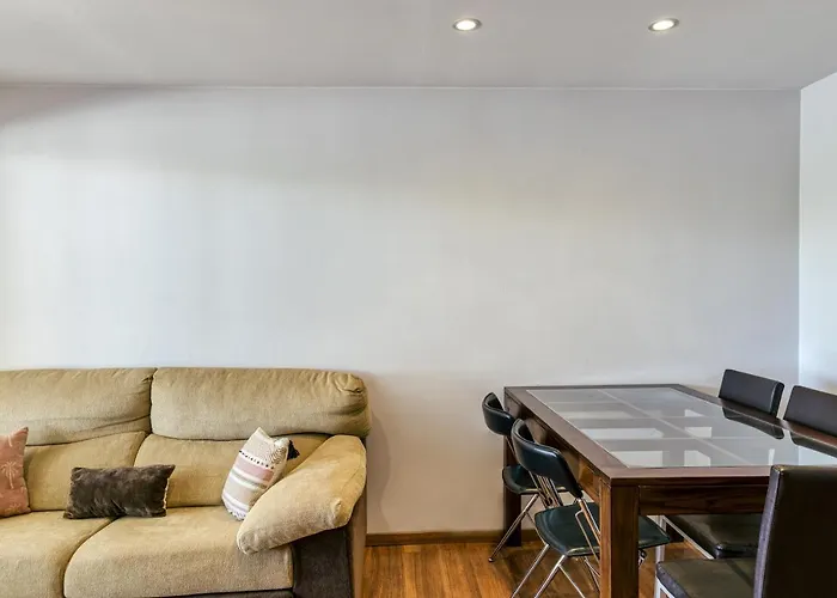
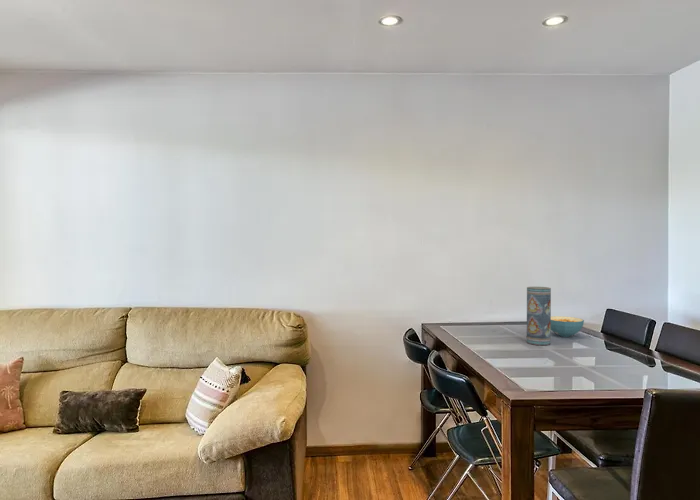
+ vase (538, 315)
+ cereal bowl (564, 327)
